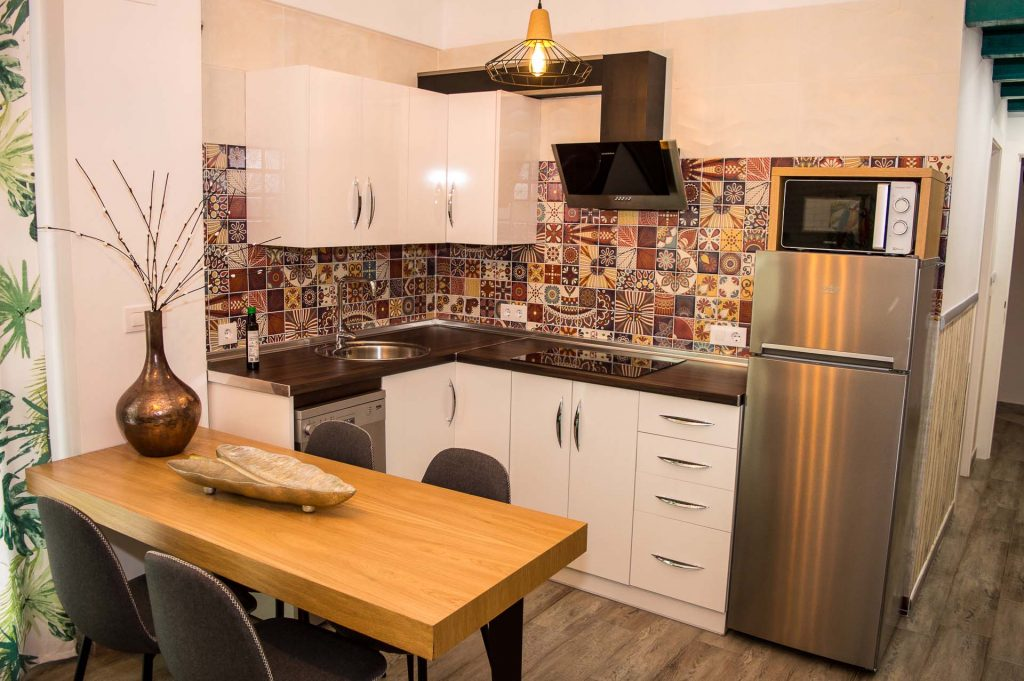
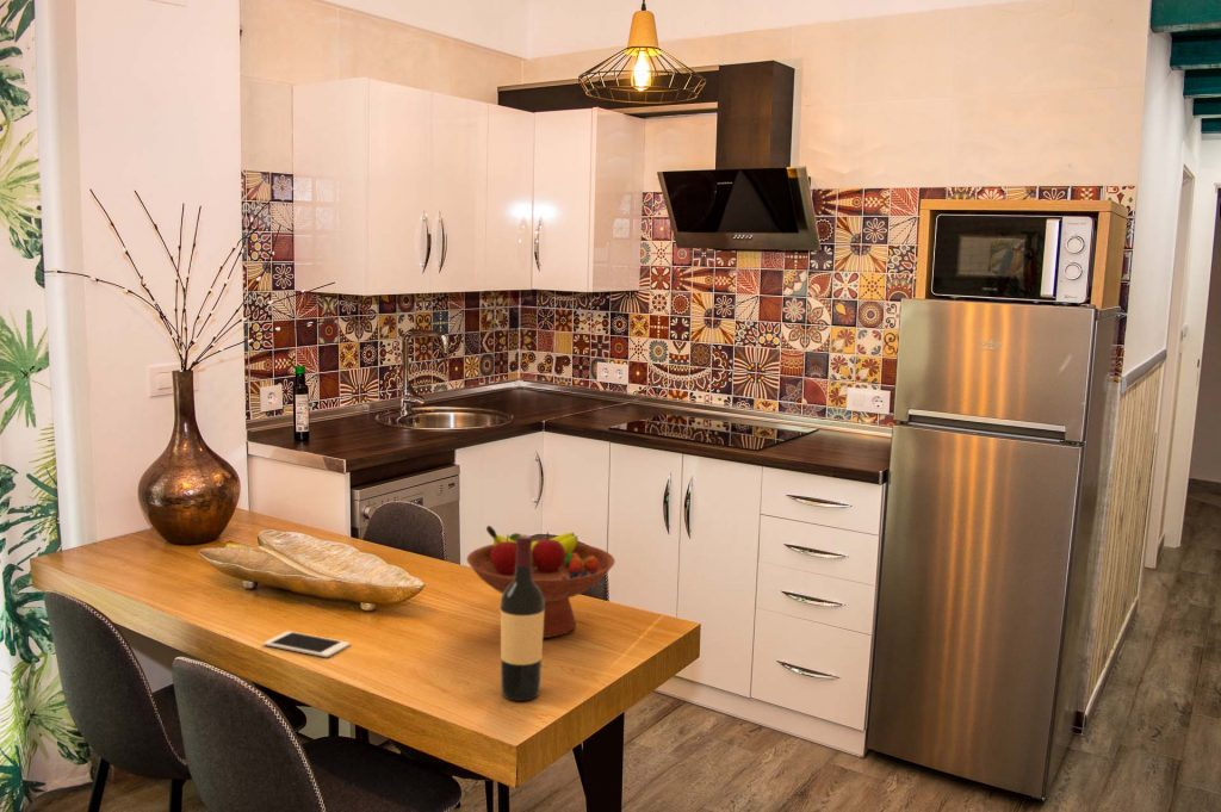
+ fruit bowl (540, 579)
+ wine bottle (522, 615)
+ cell phone (306, 644)
